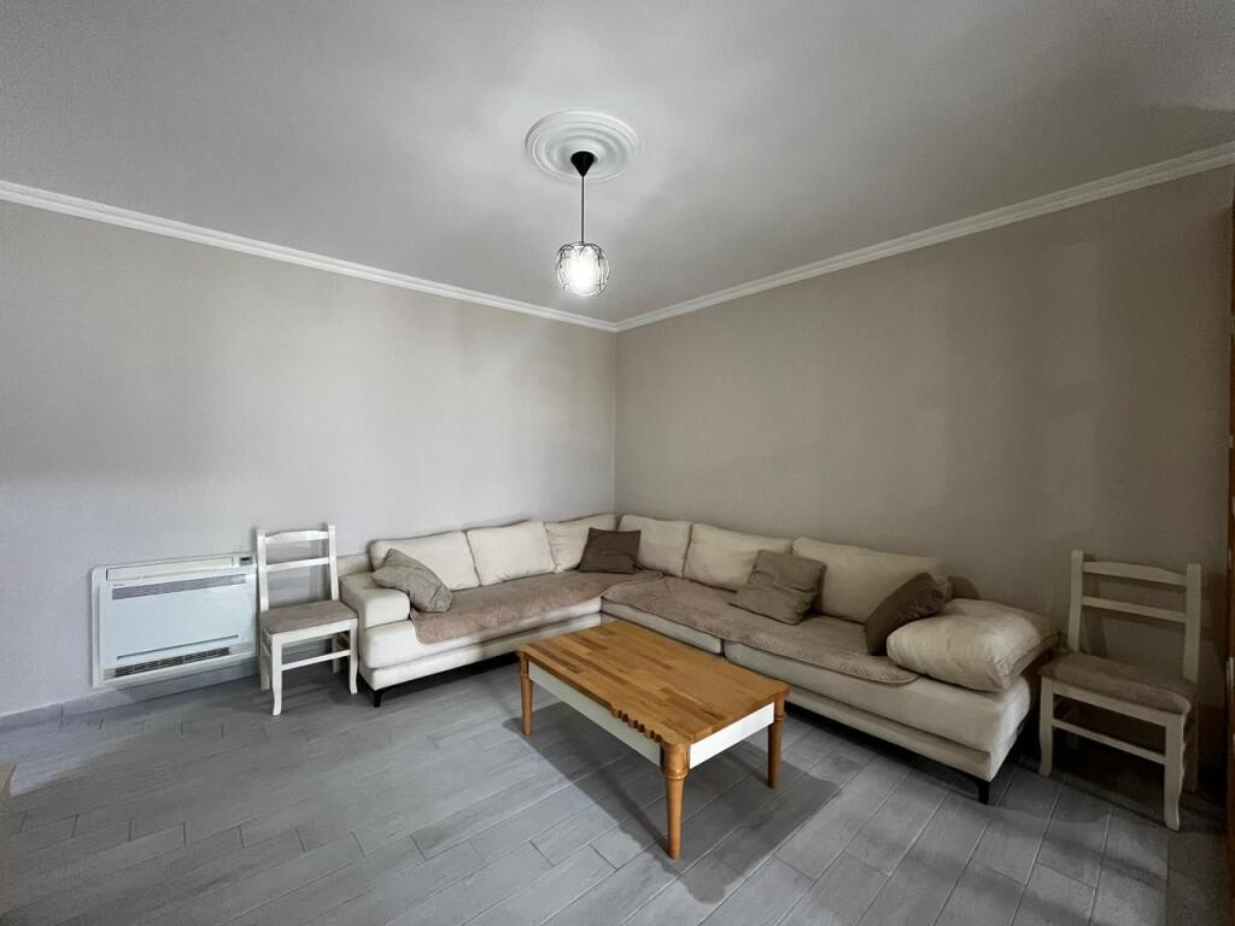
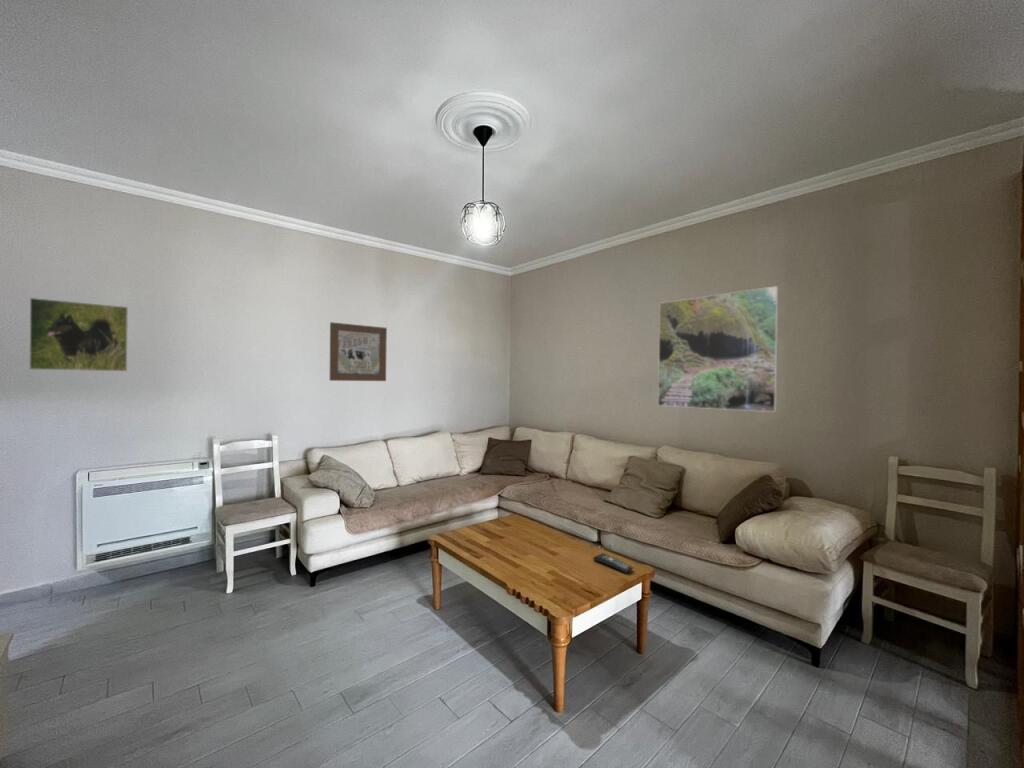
+ remote control (612, 562)
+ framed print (81, 336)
+ wall art (359, 353)
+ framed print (712, 352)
